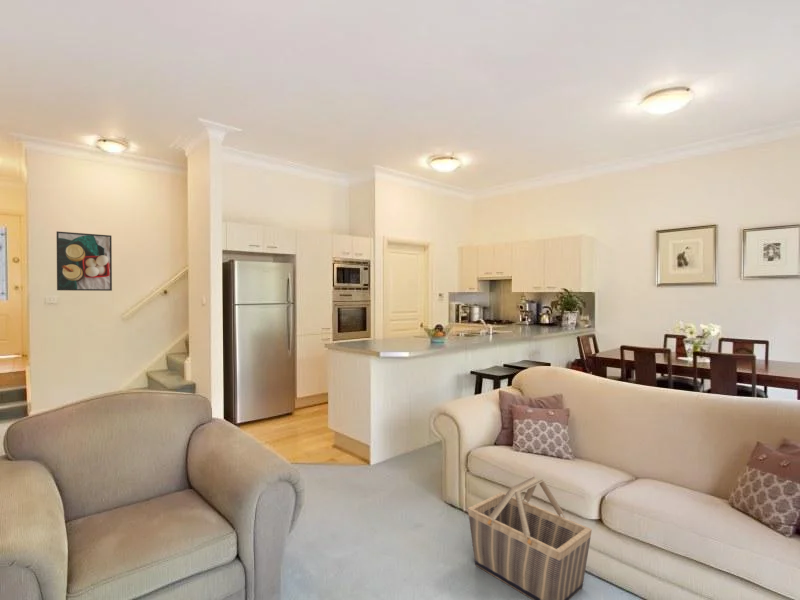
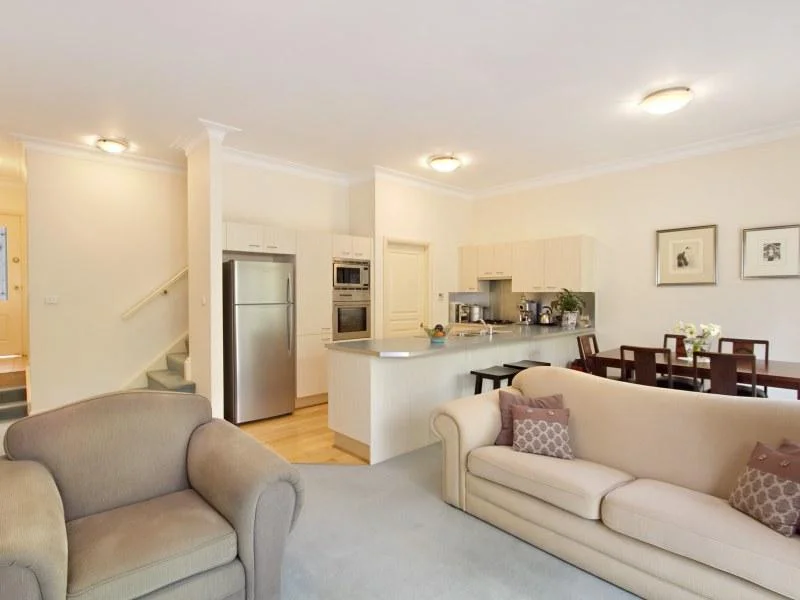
- basket (526, 529)
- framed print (85, 262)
